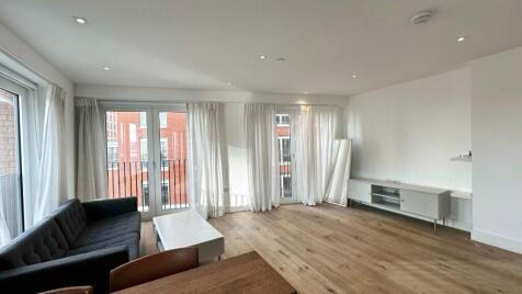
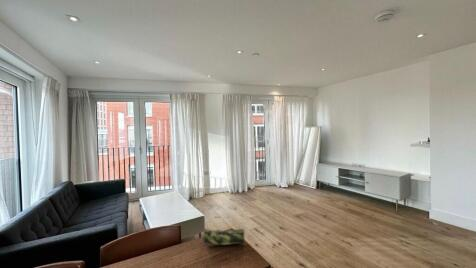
+ pencil case (223, 236)
